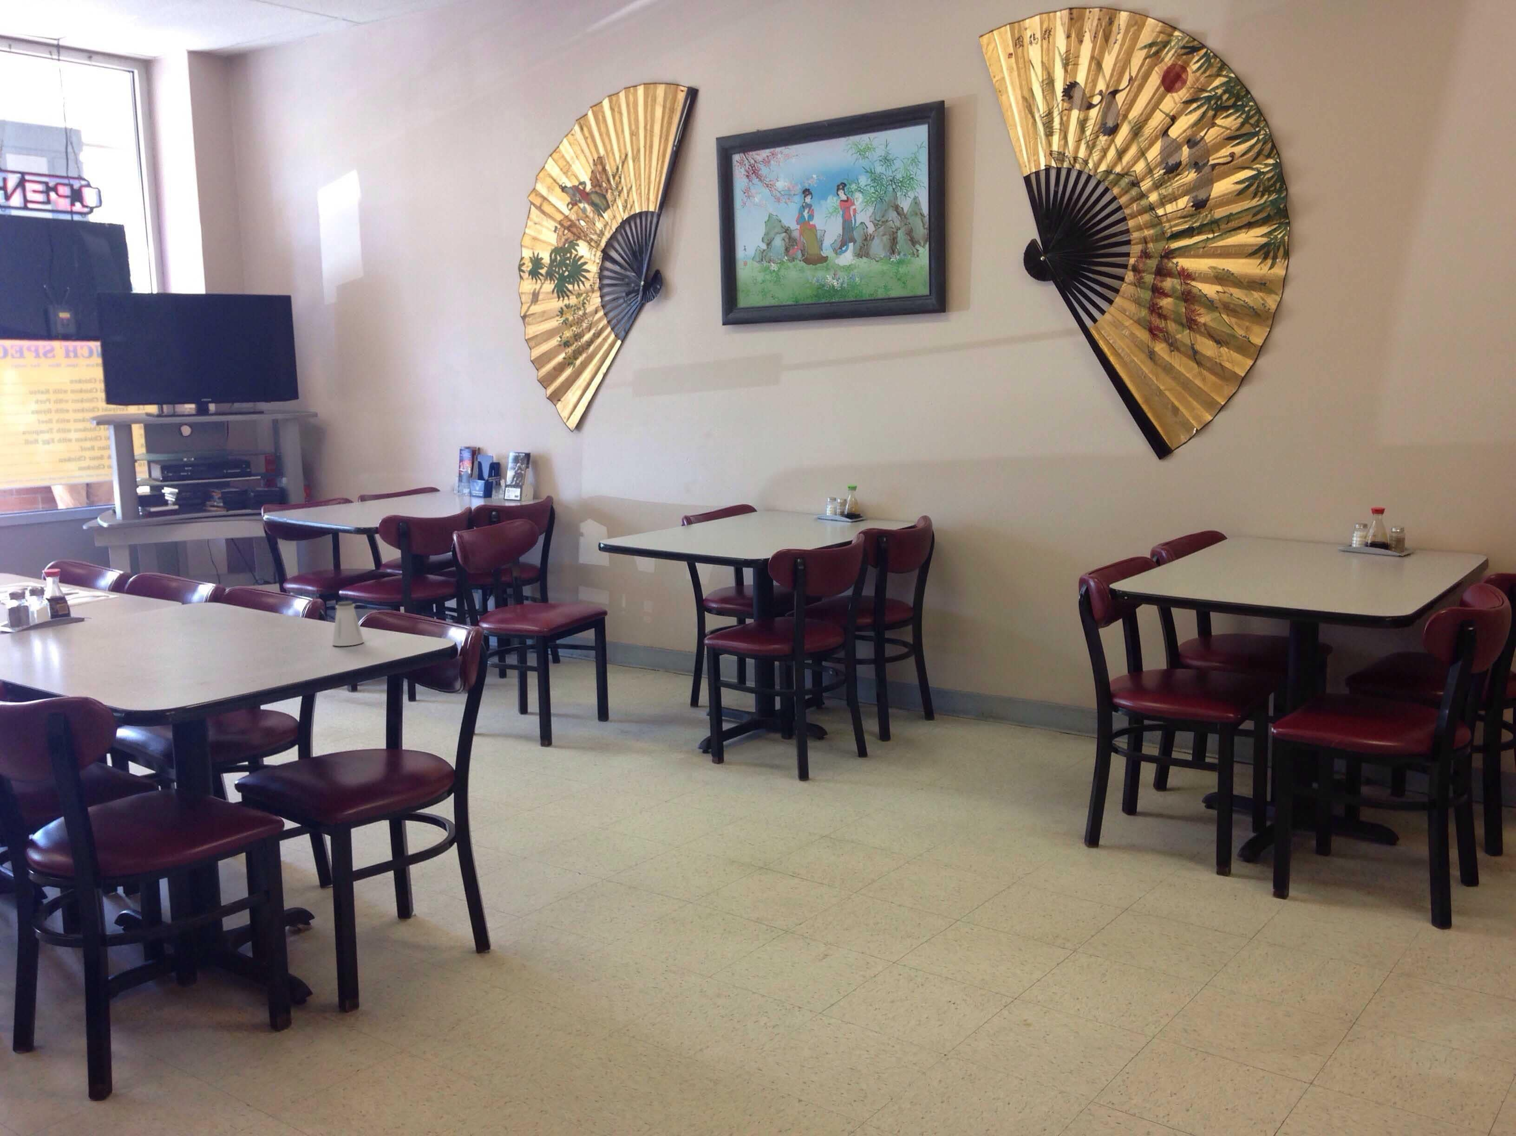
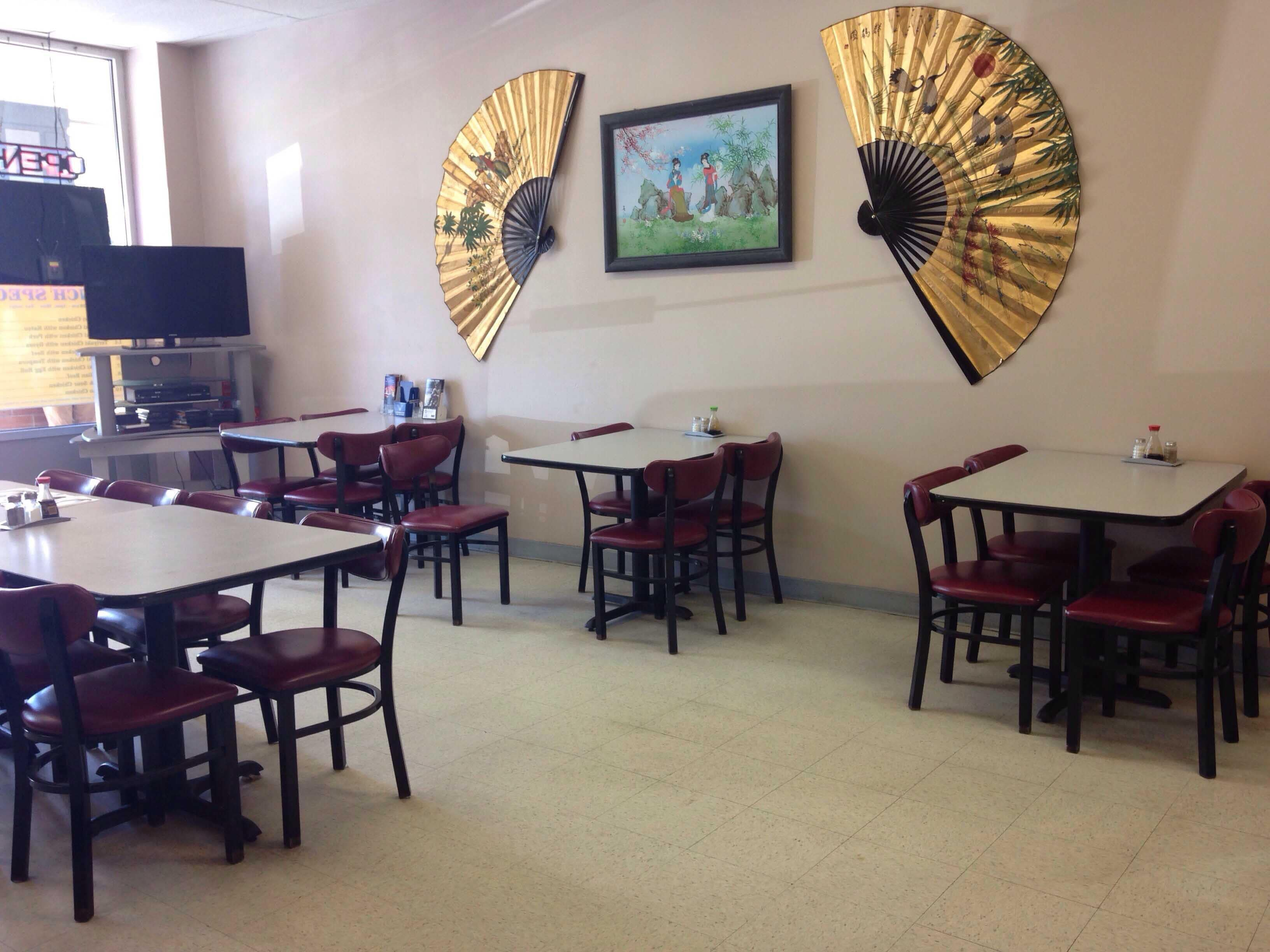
- saltshaker (346, 623)
